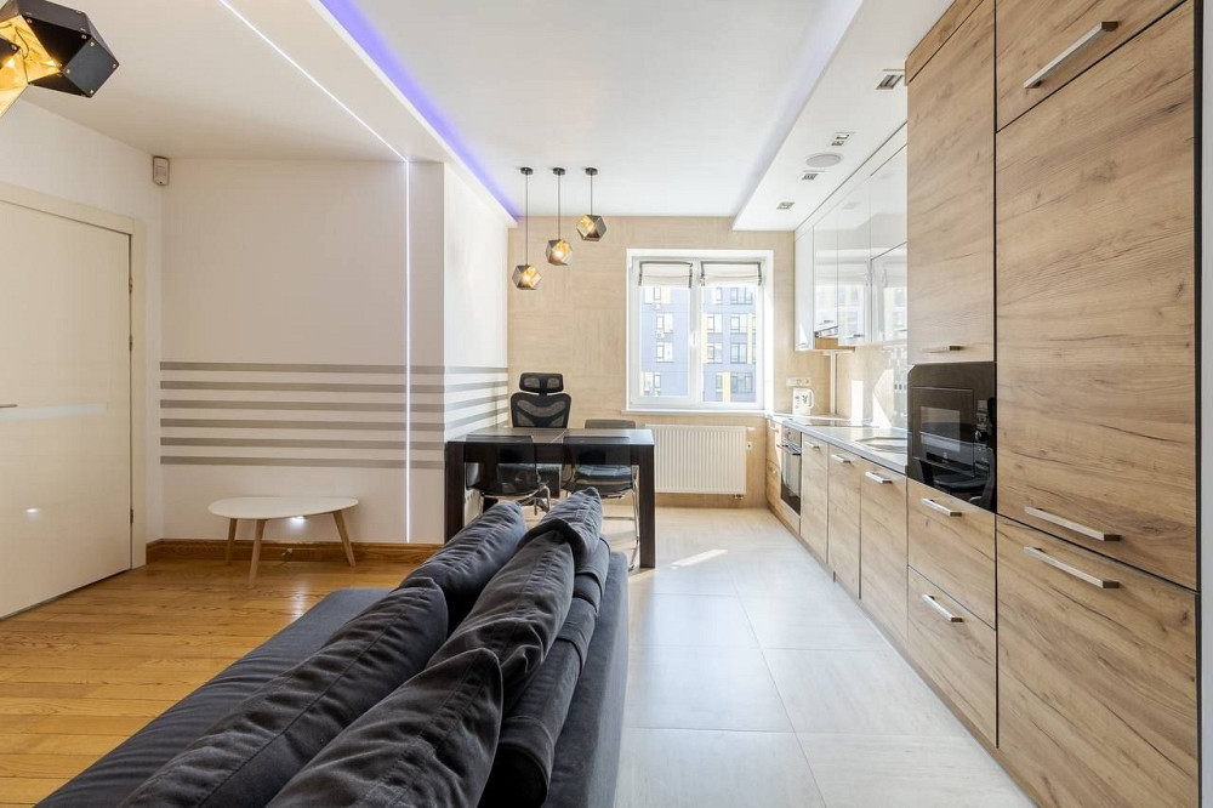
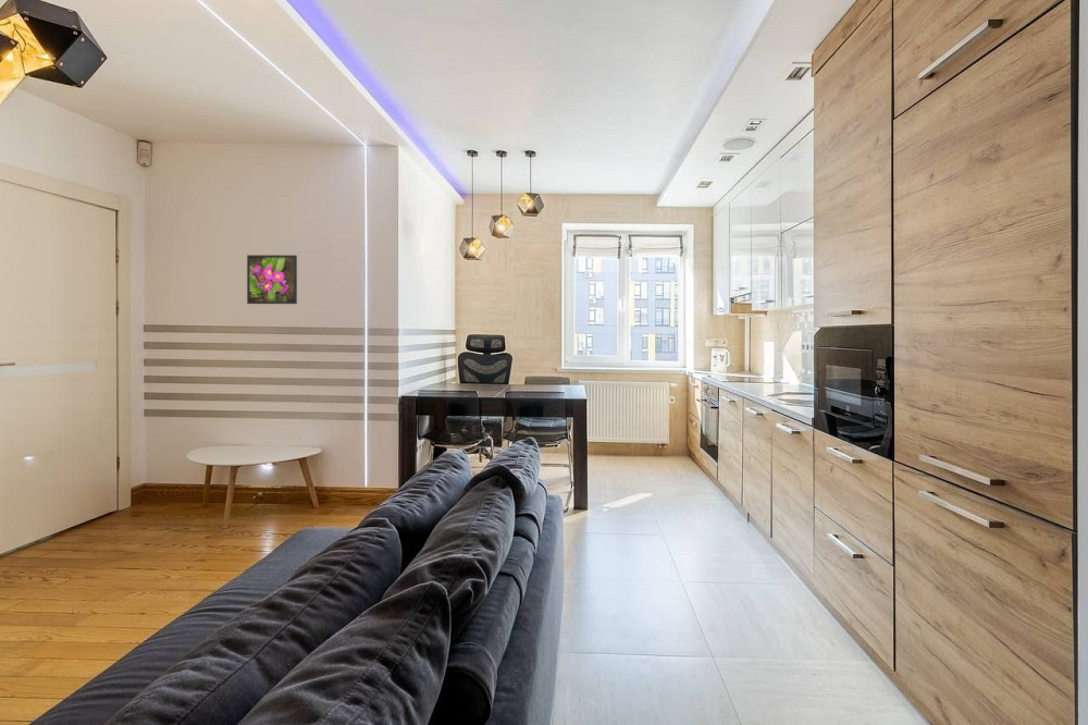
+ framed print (272, 279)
